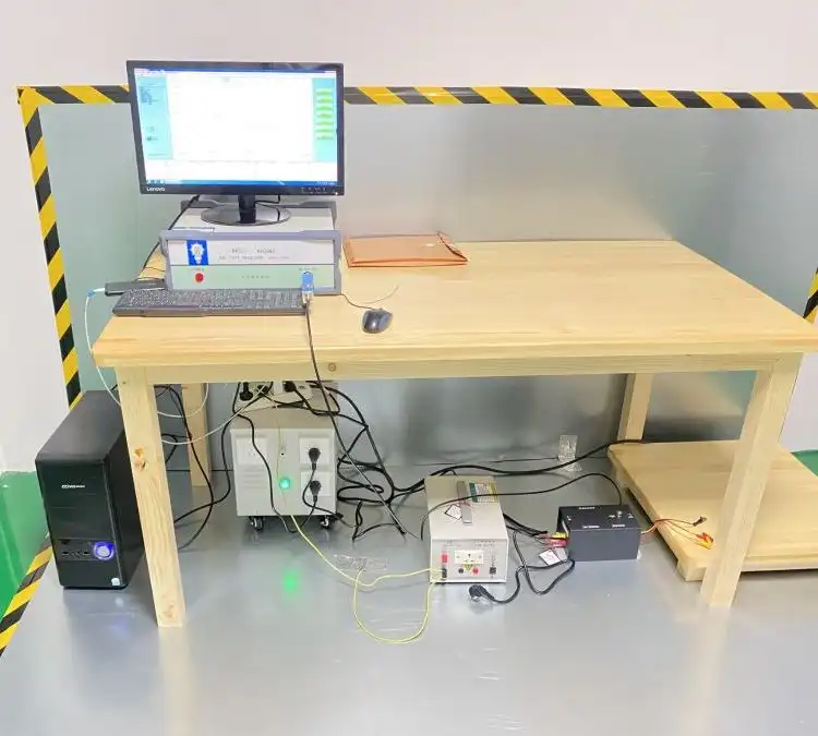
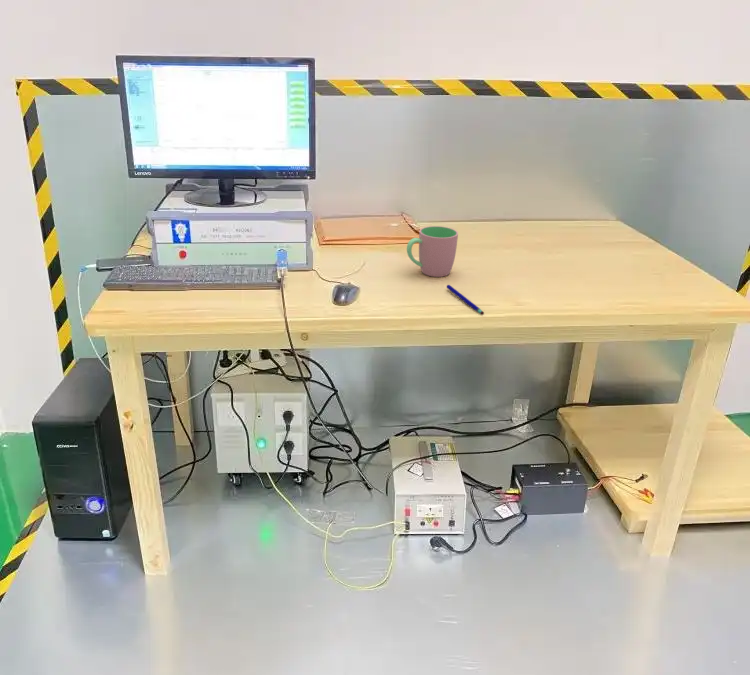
+ cup (431, 252)
+ pen (464, 299)
